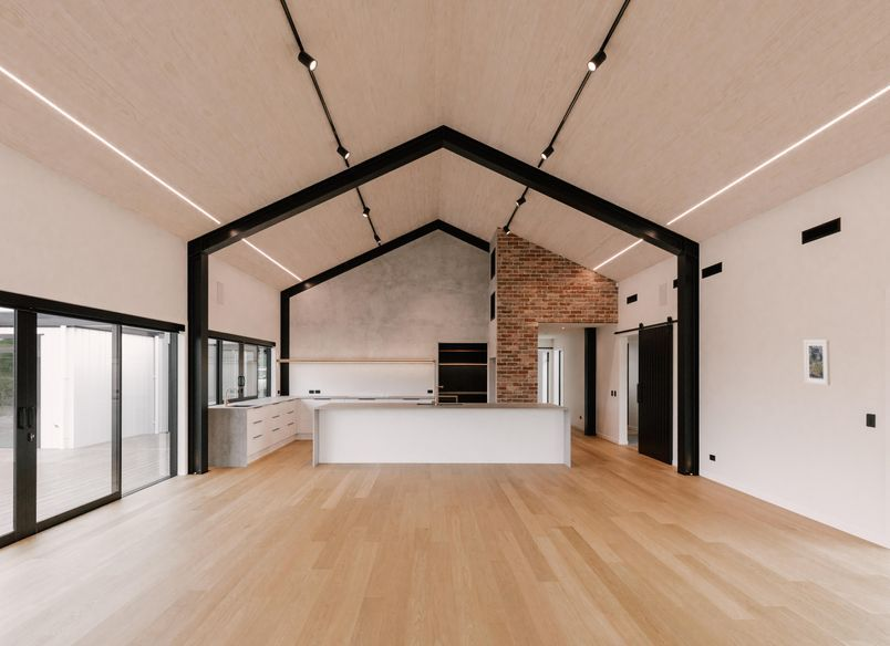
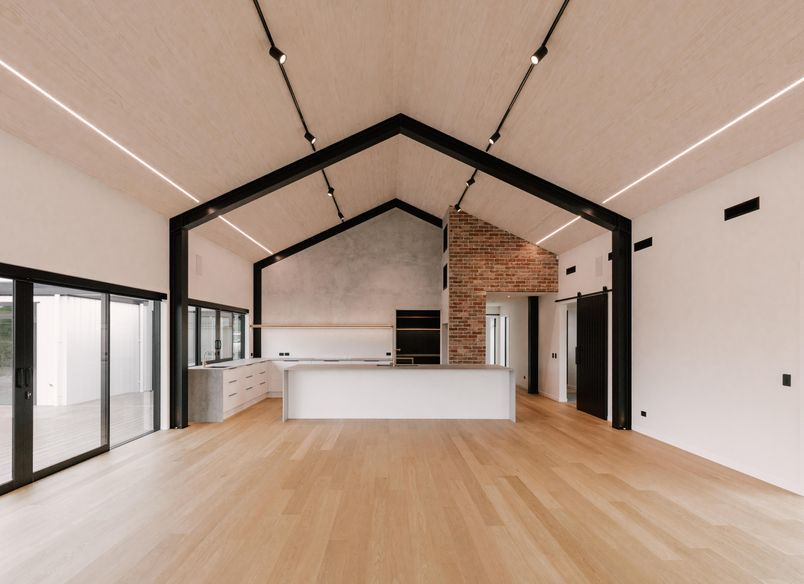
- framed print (816, 362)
